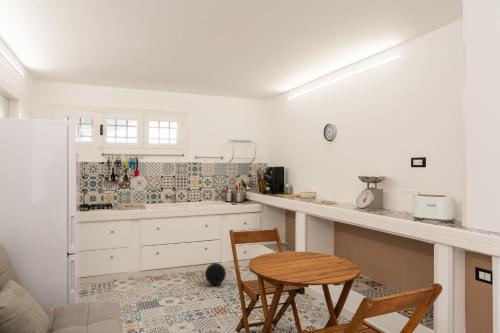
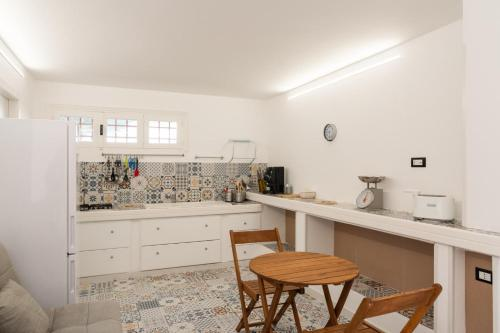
- ball (215, 273)
